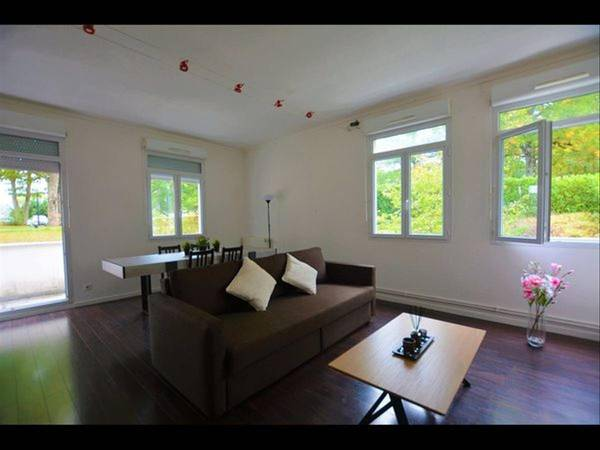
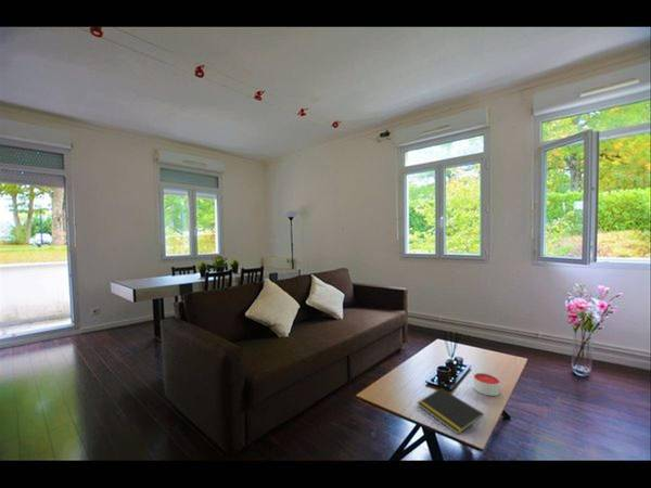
+ candle (486, 383)
+ notepad (448, 409)
